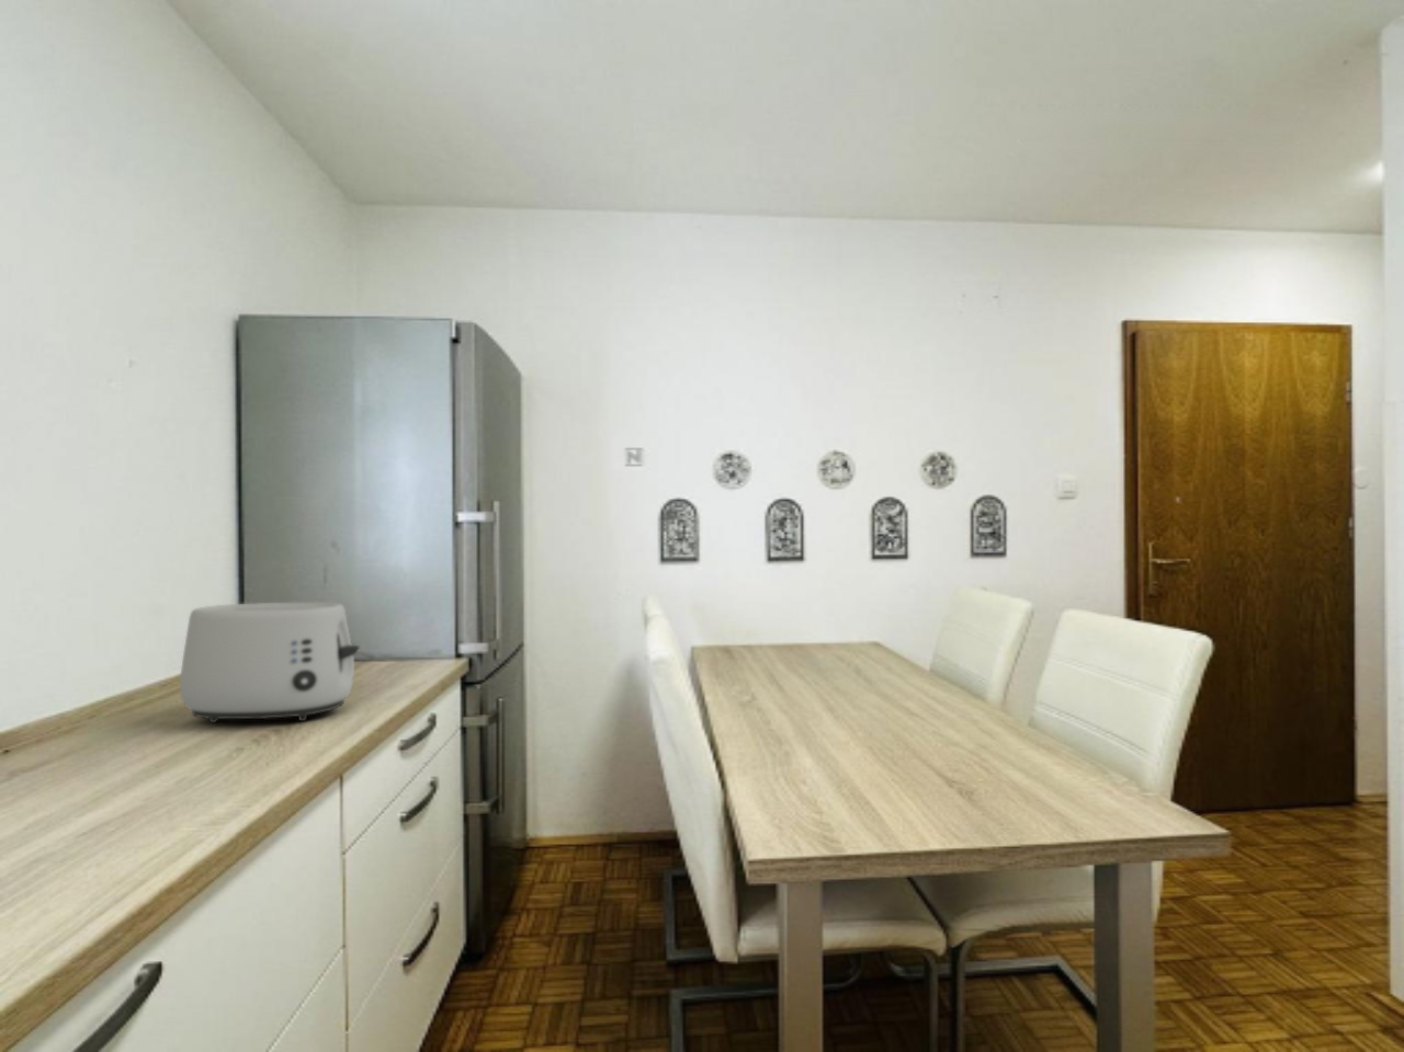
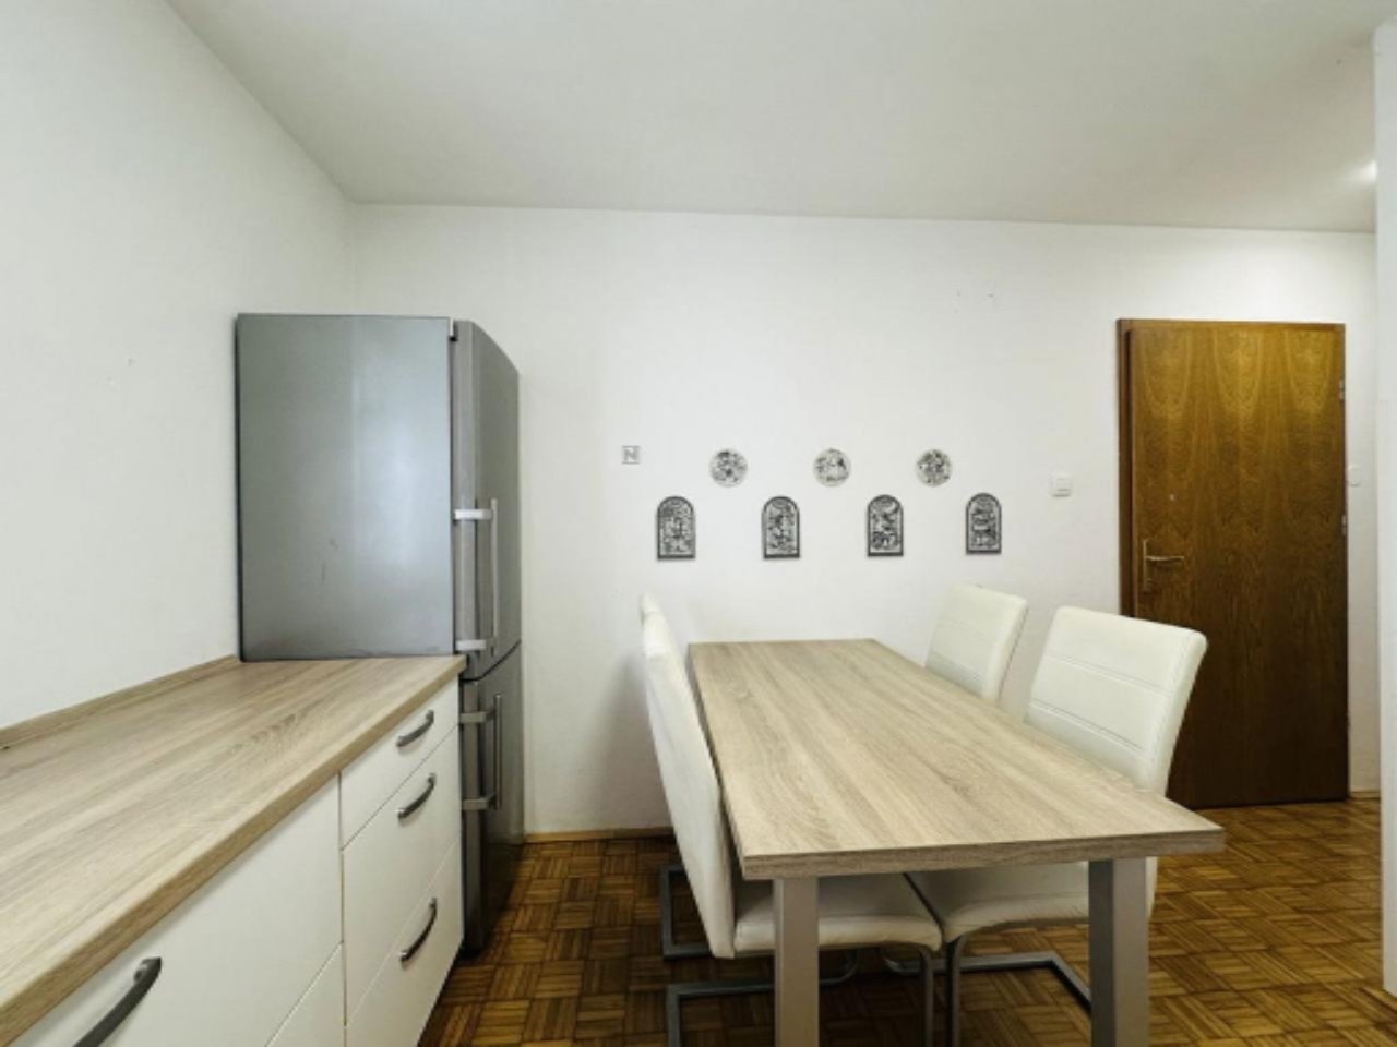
- toaster (270, 661)
